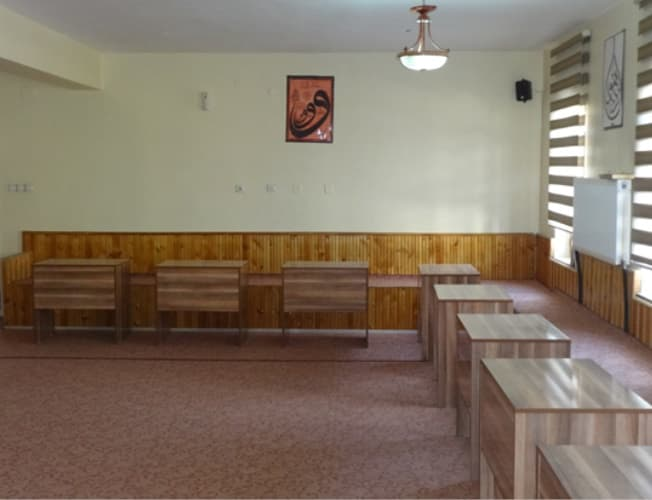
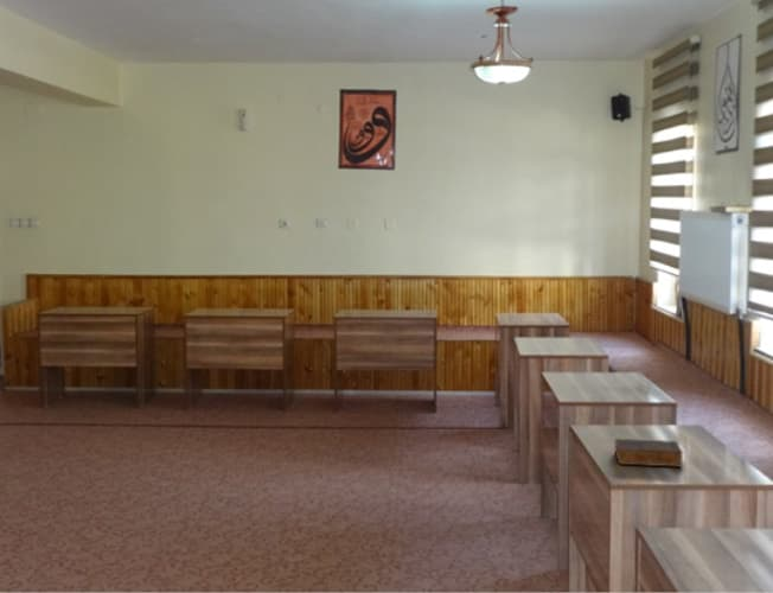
+ book (647, 452)
